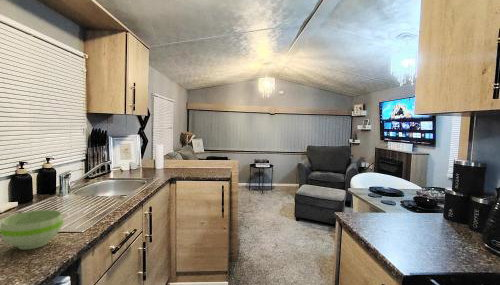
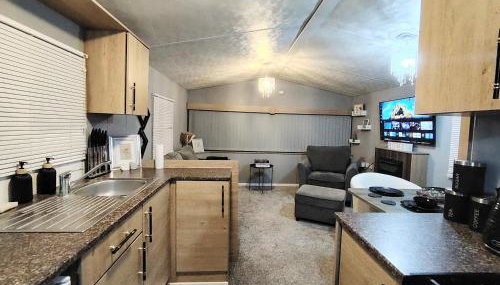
- bowl (33, 230)
